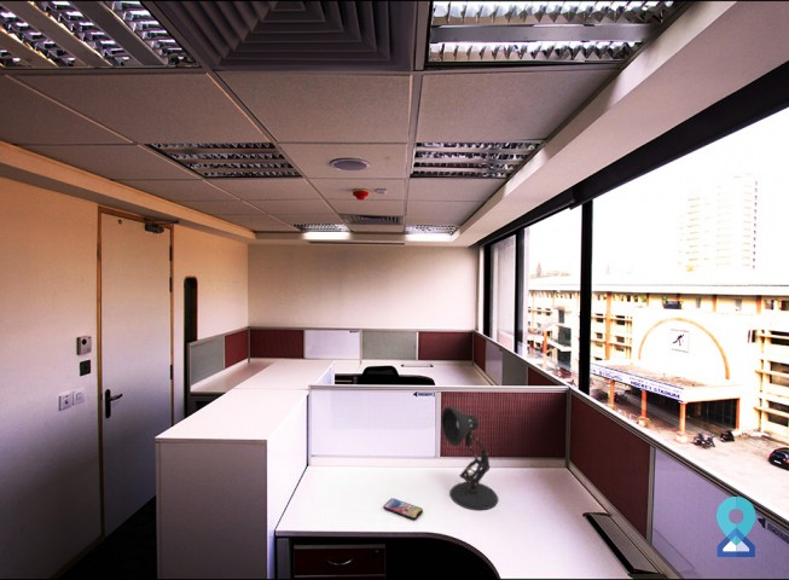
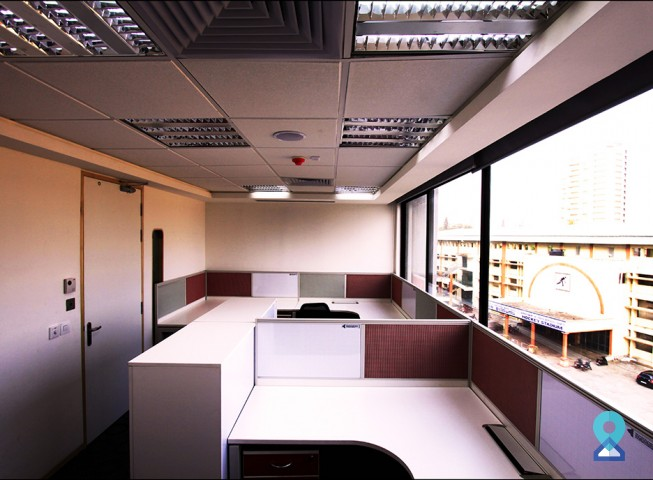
- desk lamp (471, 450)
- smartphone (402, 507)
